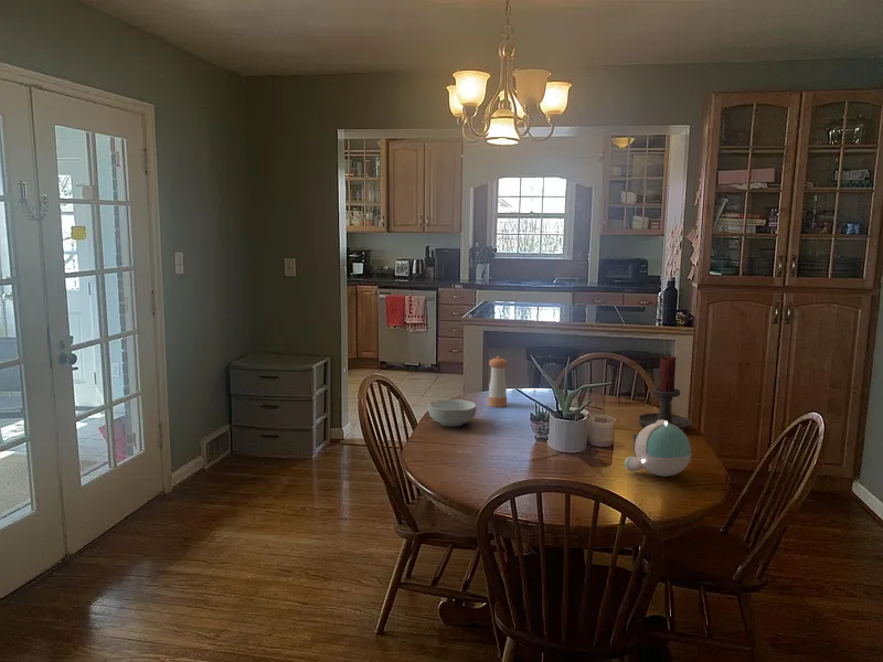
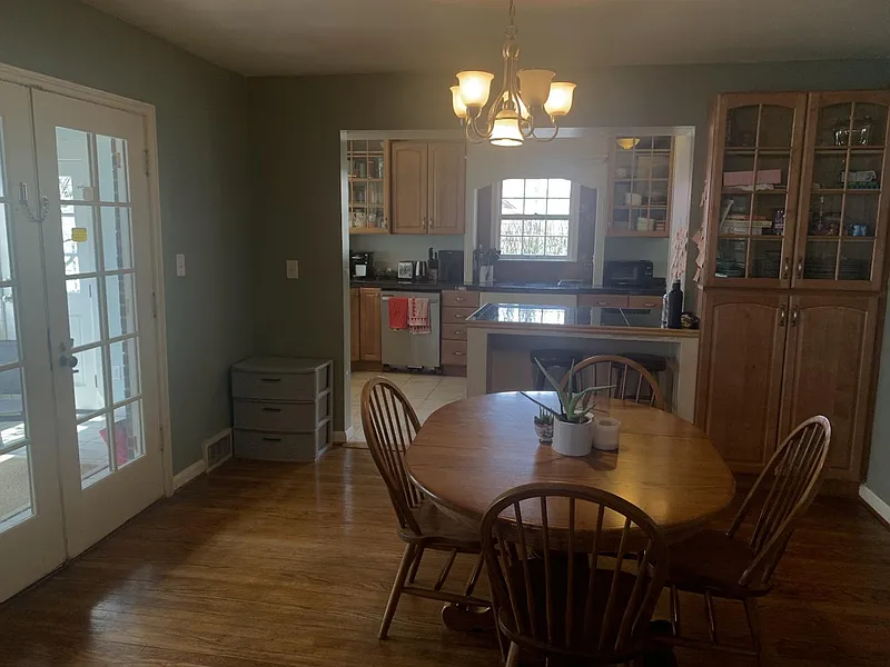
- pepper shaker (498, 381)
- teapot (656, 444)
- candle holder (667, 388)
- cereal bowl (451, 414)
